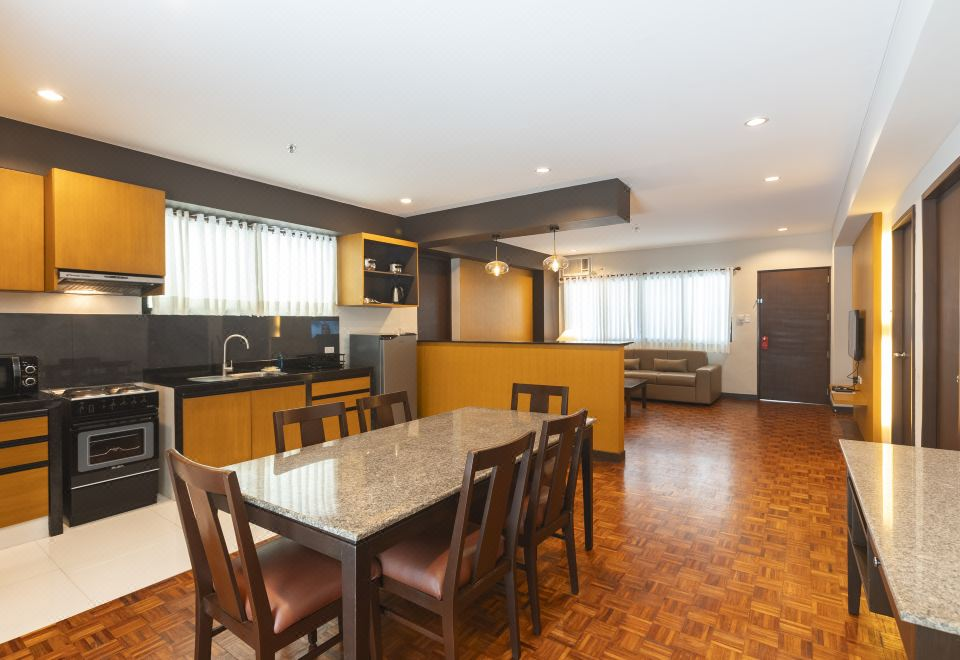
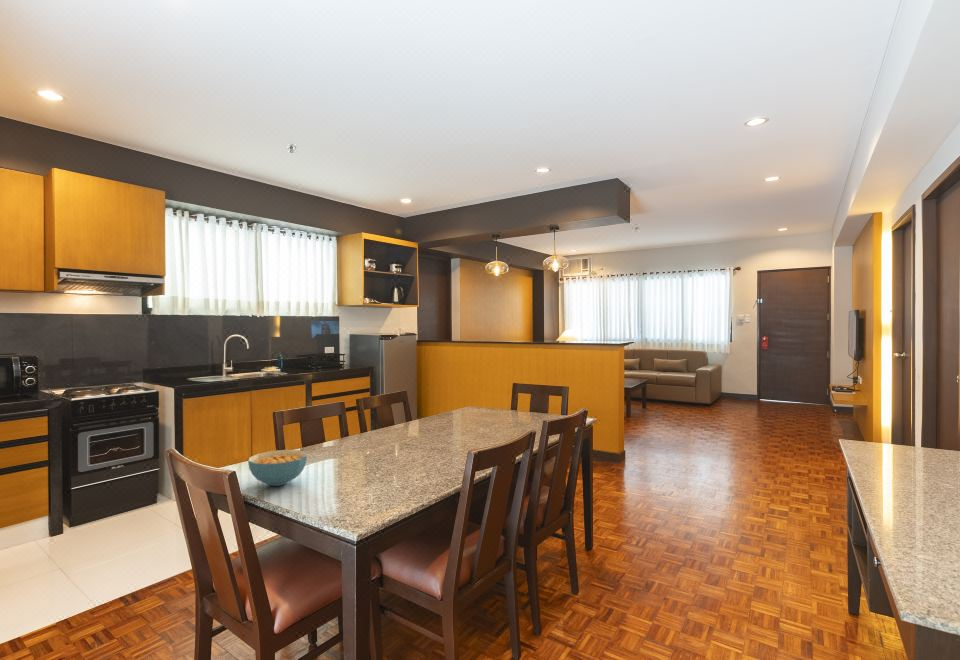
+ cereal bowl (278, 469)
